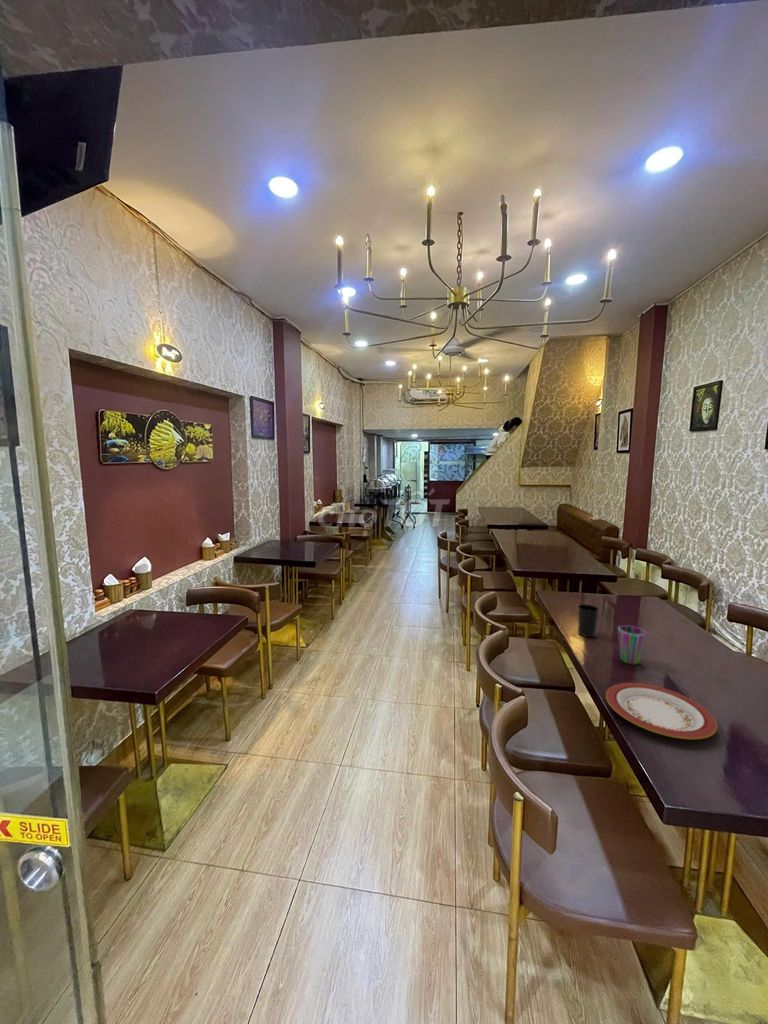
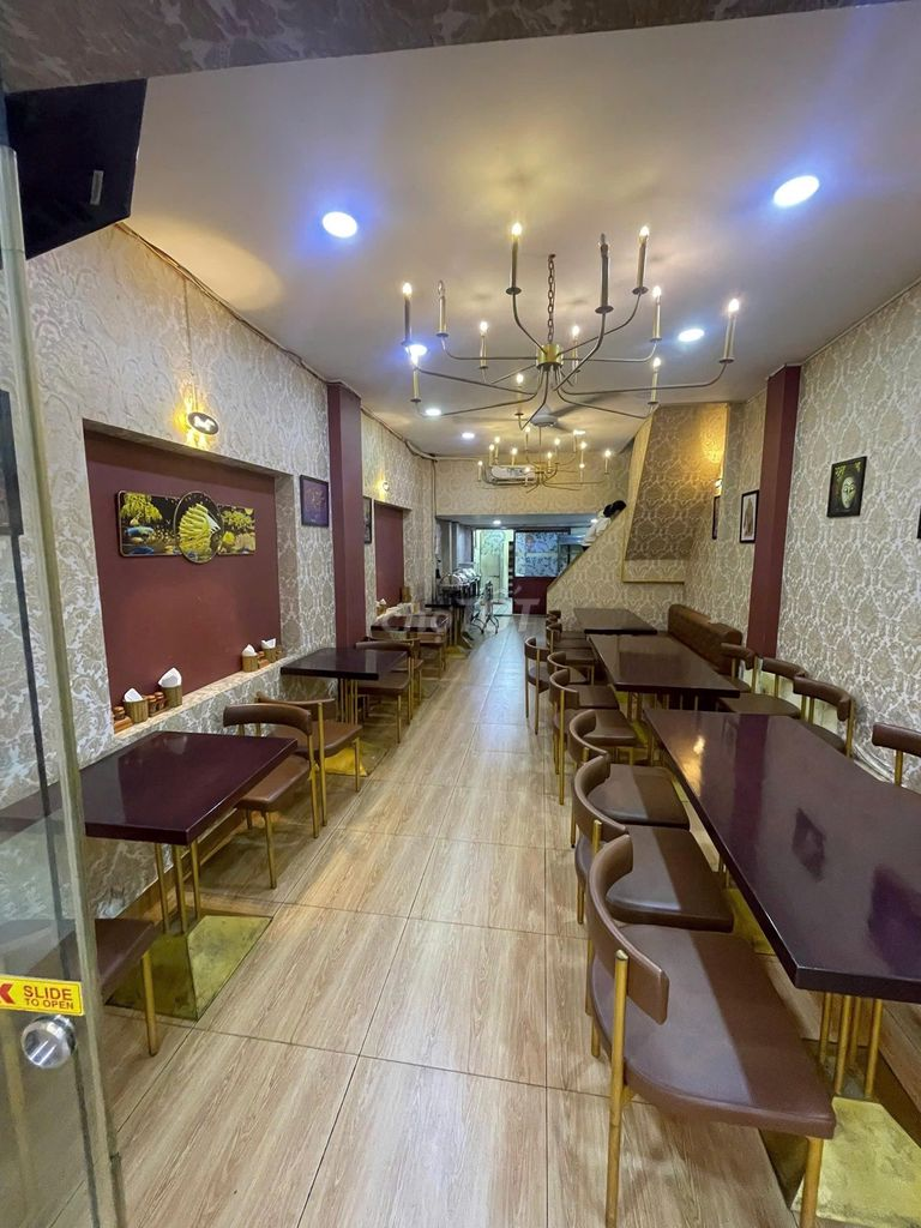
- cup (630, 645)
- cup (587, 620)
- plate (657, 711)
